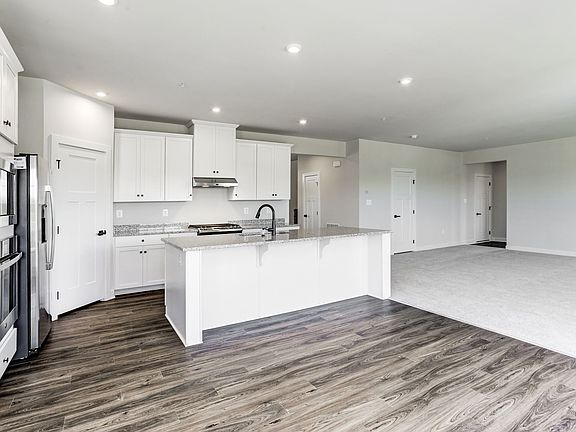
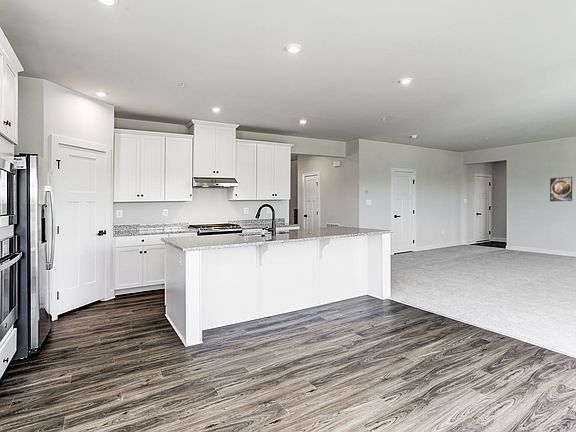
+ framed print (560, 189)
